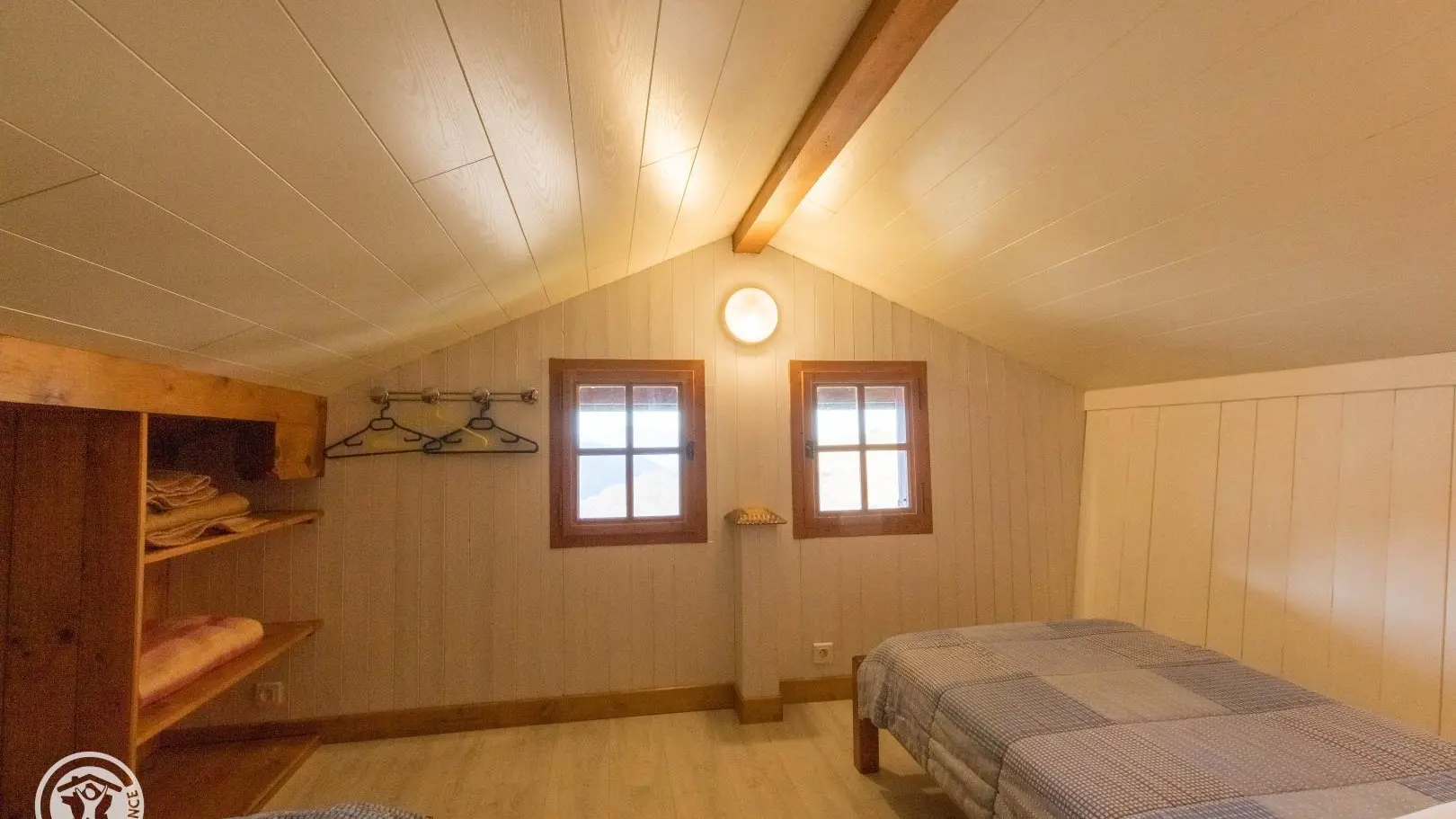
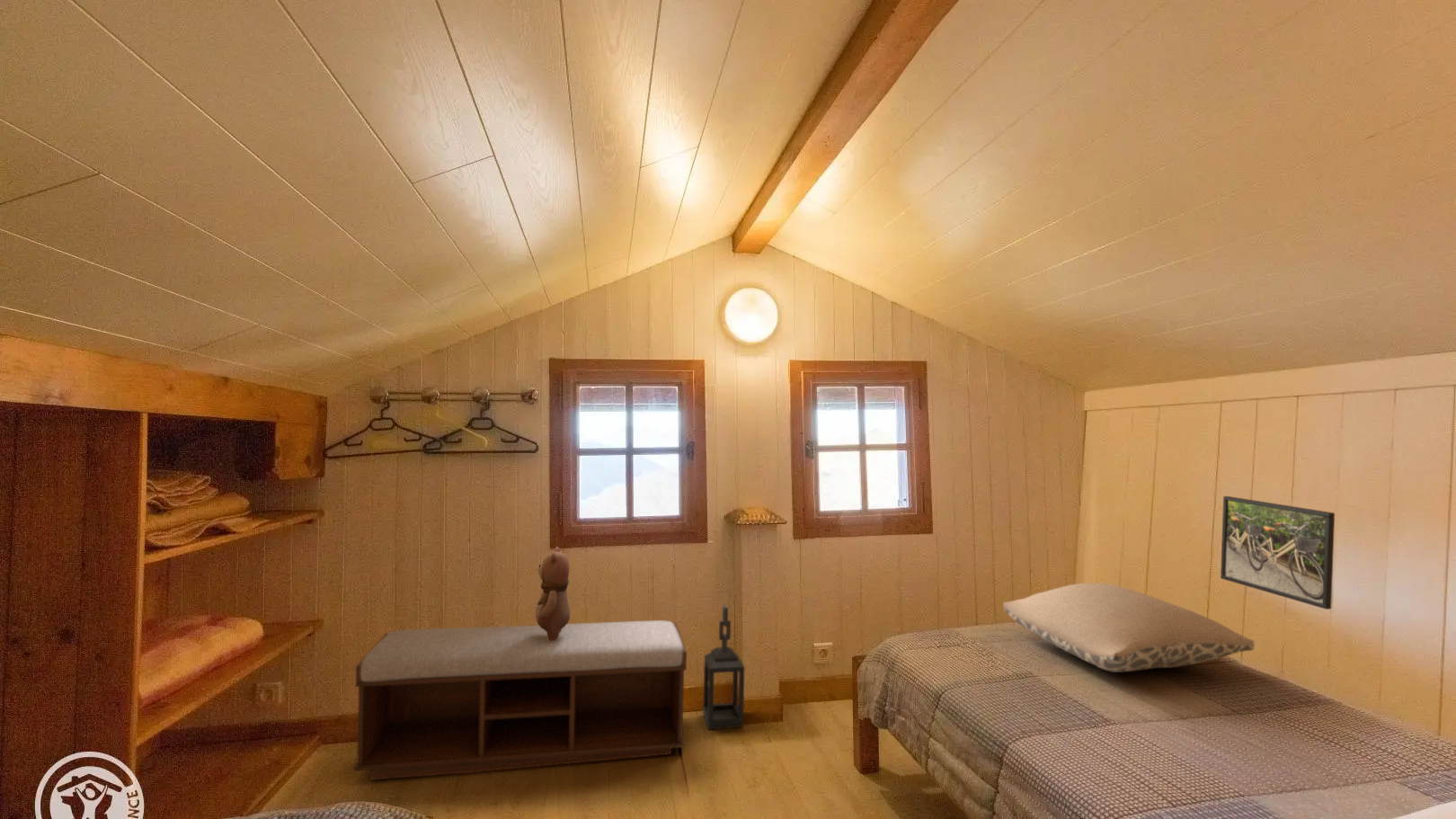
+ teddy bear (553, 592)
+ bench (531, 691)
+ lantern (724, 663)
+ pillow (1118, 623)
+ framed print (1273, 547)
